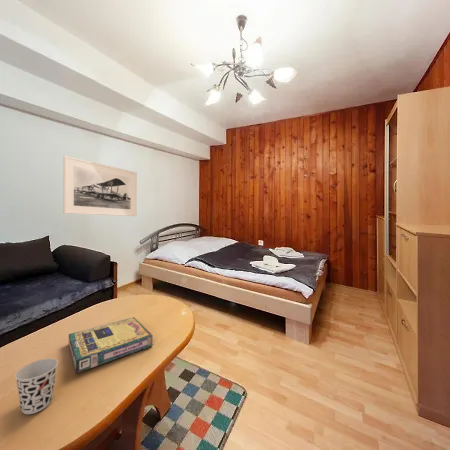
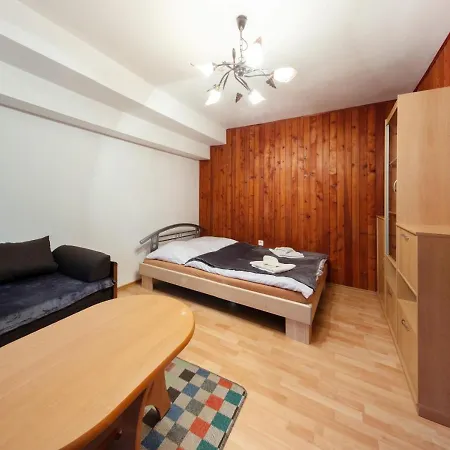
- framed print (105, 190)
- video game box (110, 339)
- cup (37, 386)
